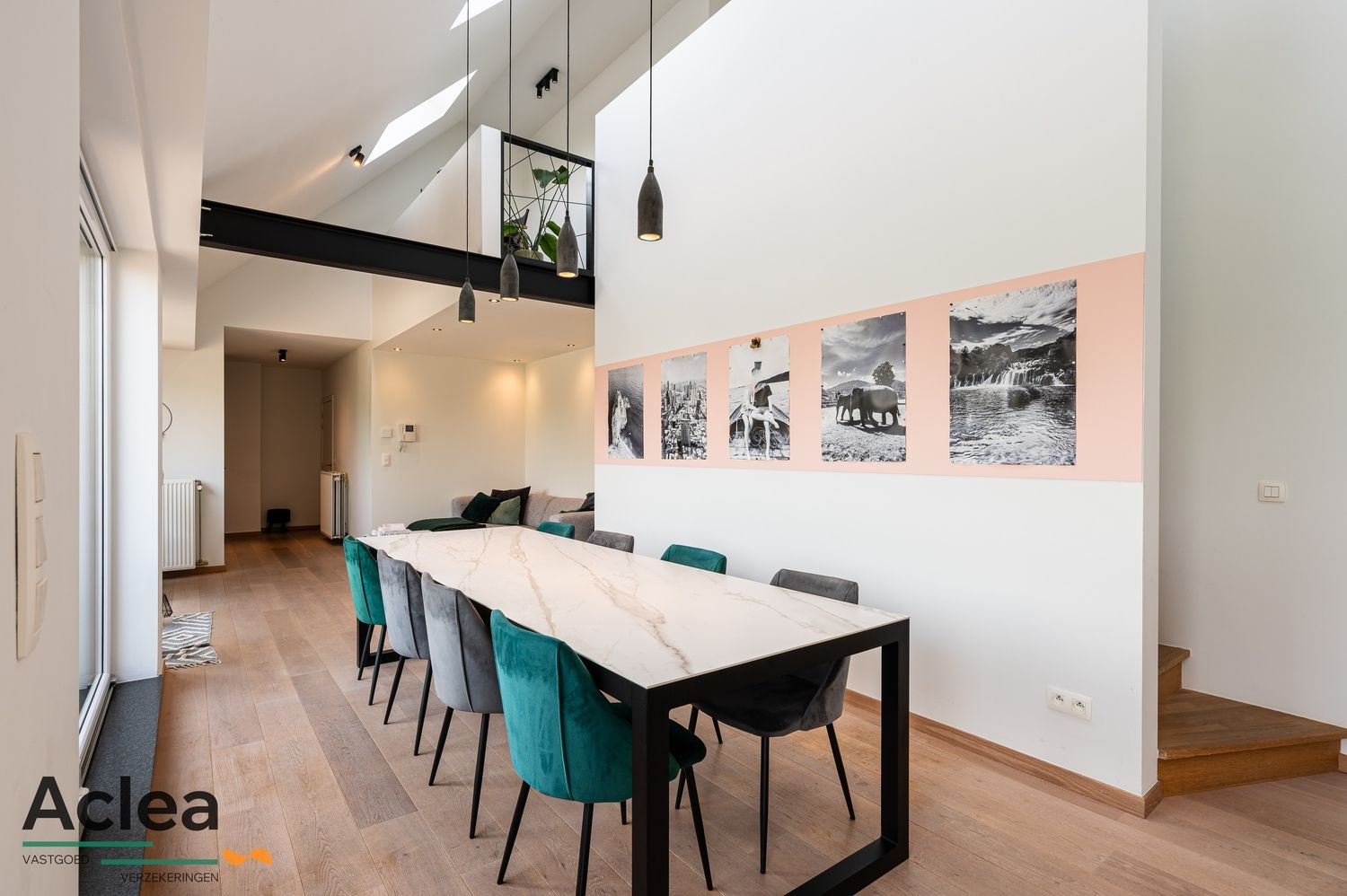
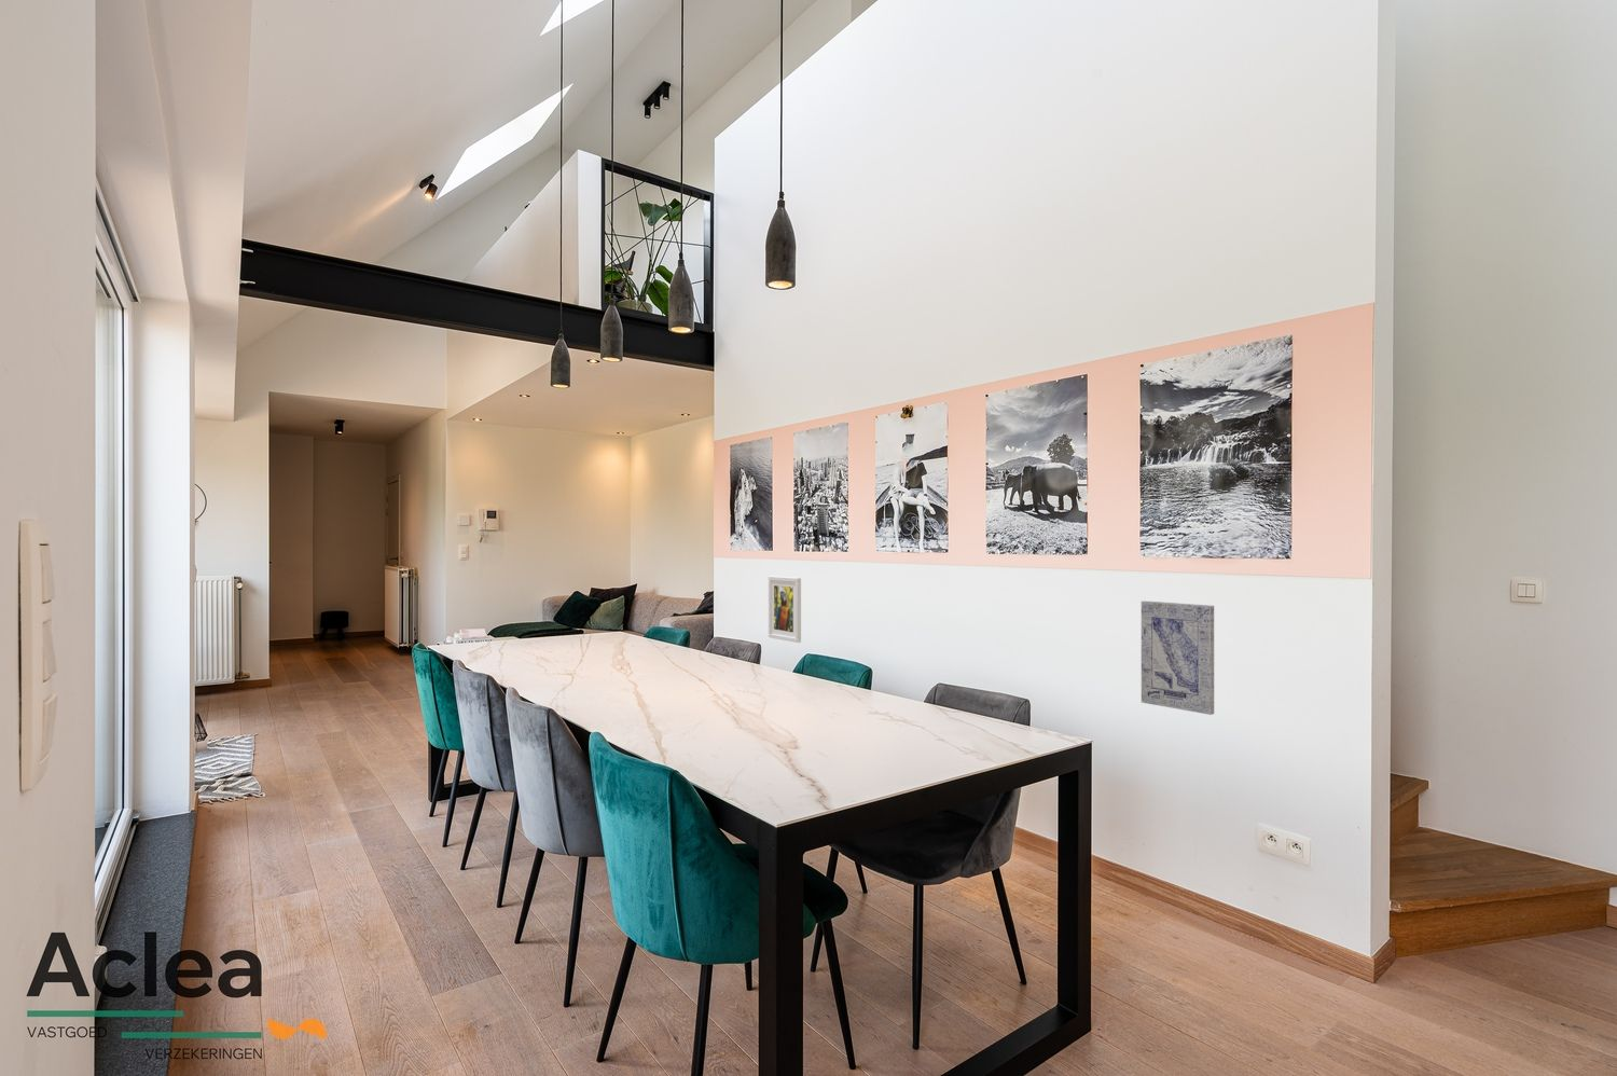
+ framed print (784, 608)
+ wall art (1176, 656)
